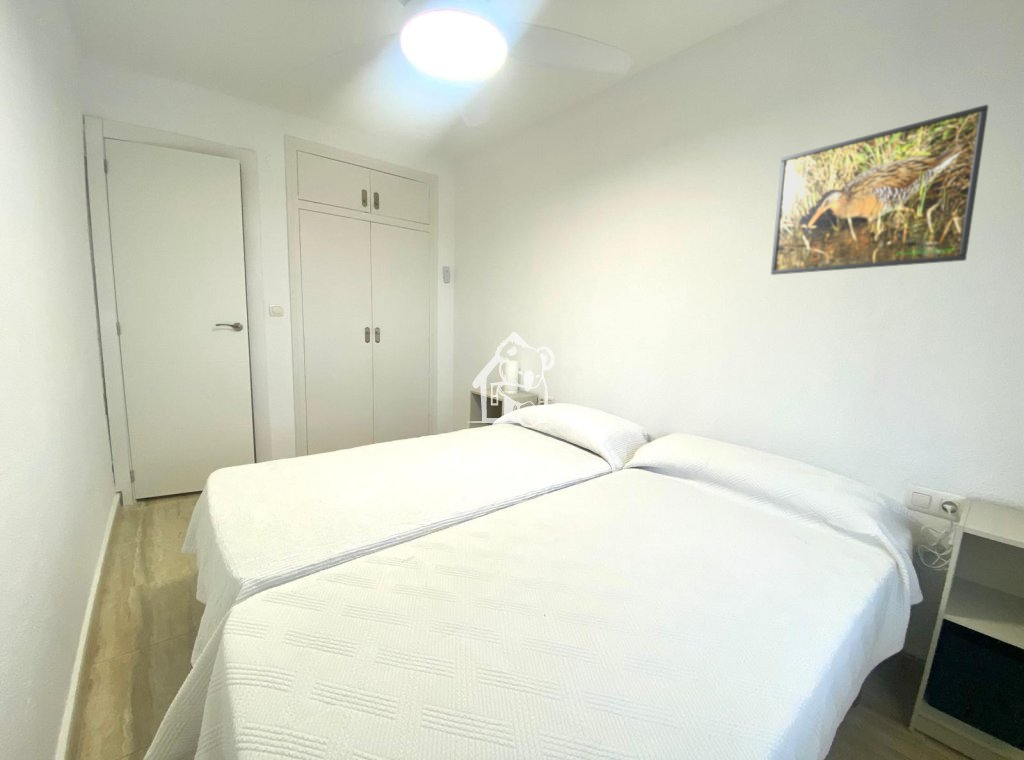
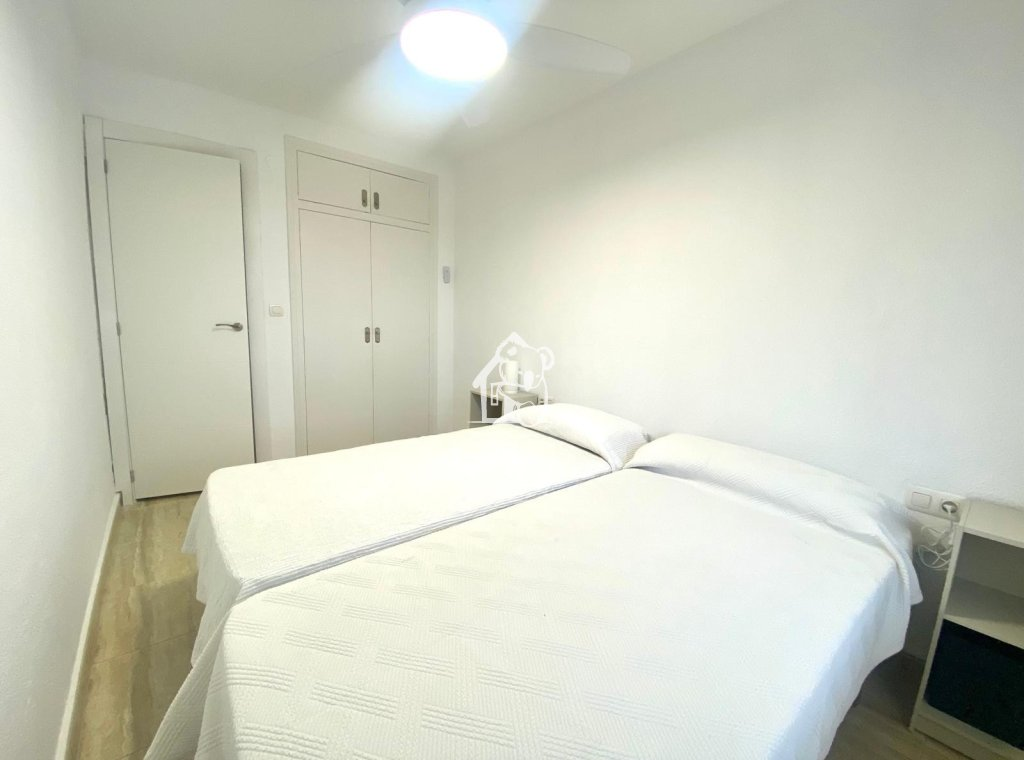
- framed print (862, 203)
